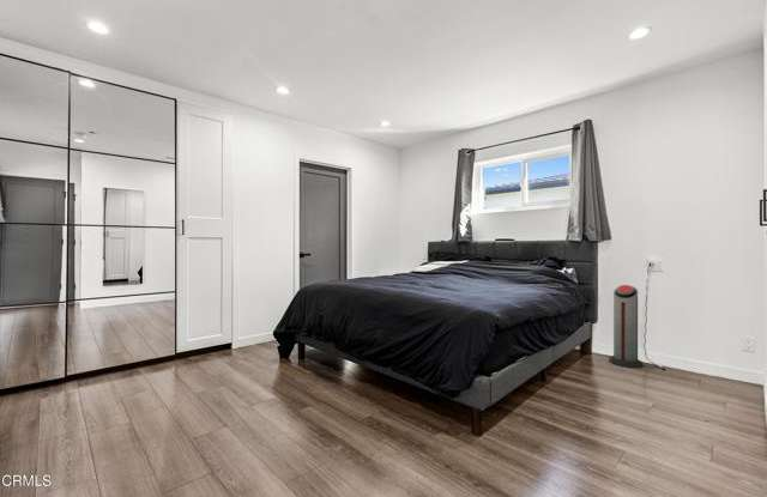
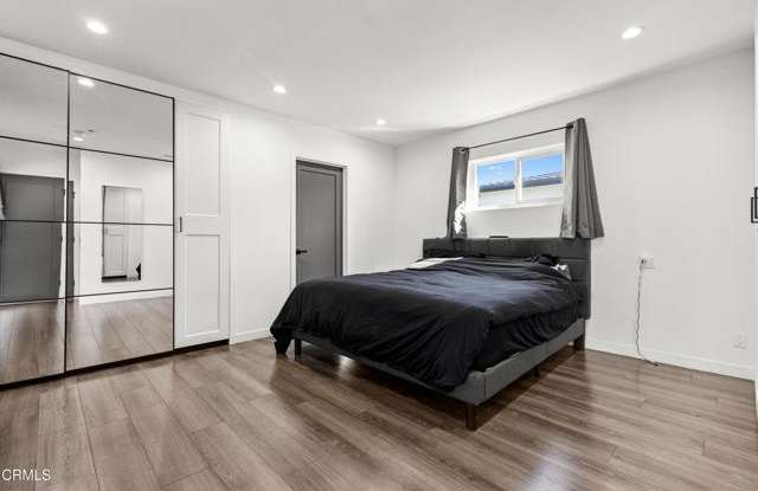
- air purifier (626, 323)
